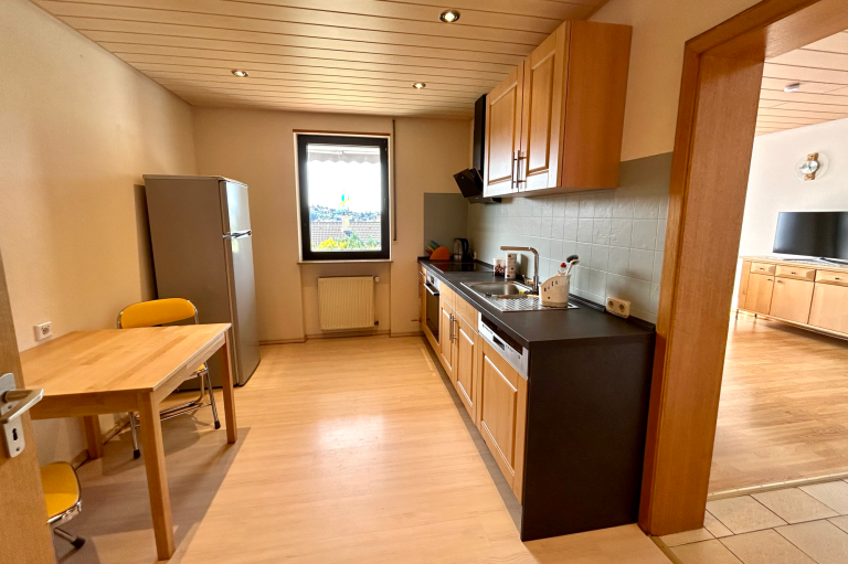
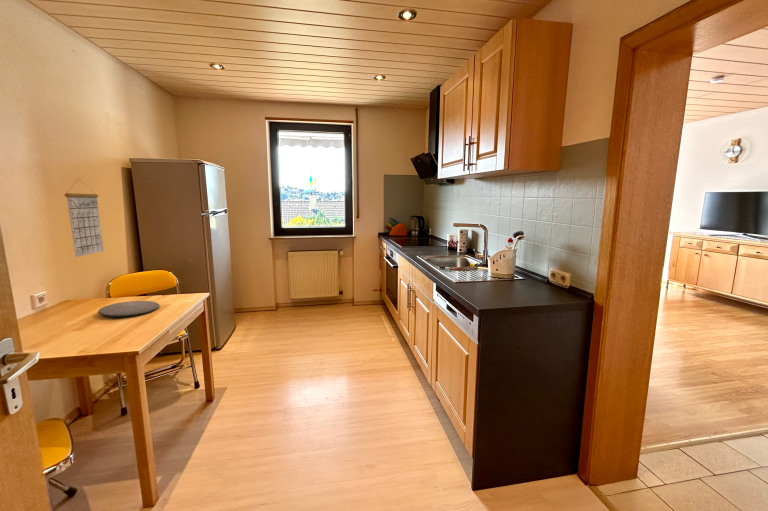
+ plate (130, 308)
+ calendar (85, 217)
